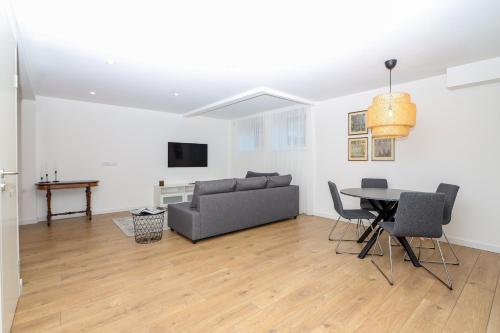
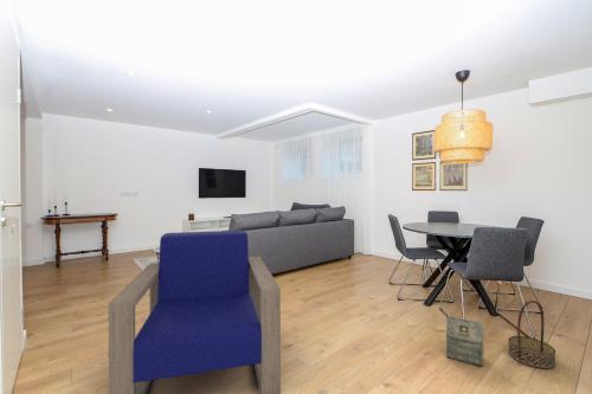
+ armchair (205, 302)
+ basket (529, 337)
+ bag (464, 338)
